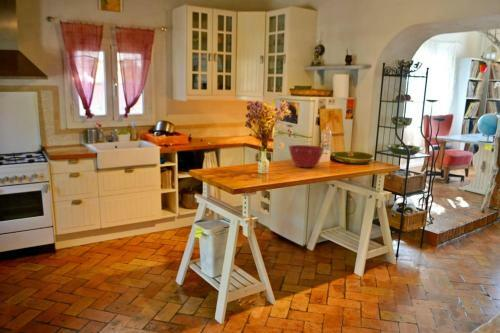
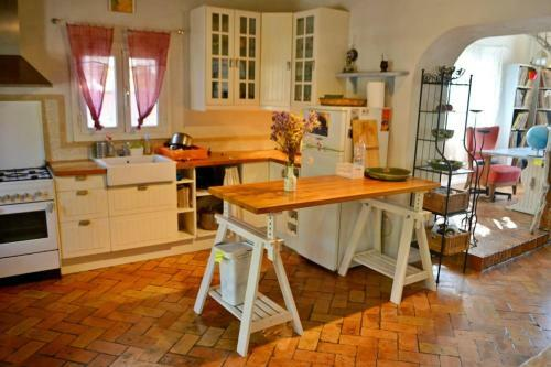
- mixing bowl (305, 156)
